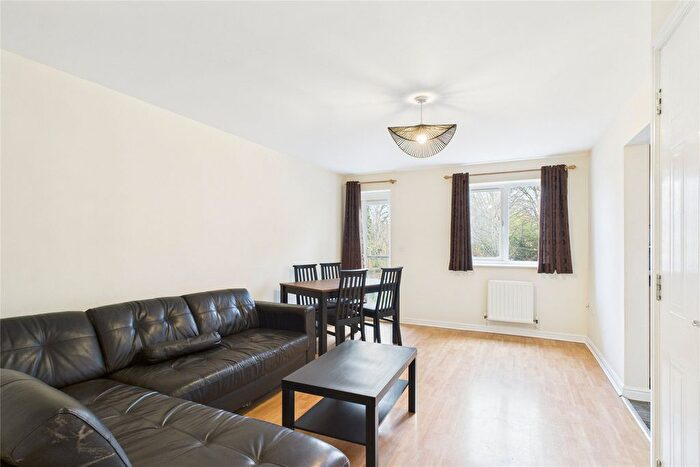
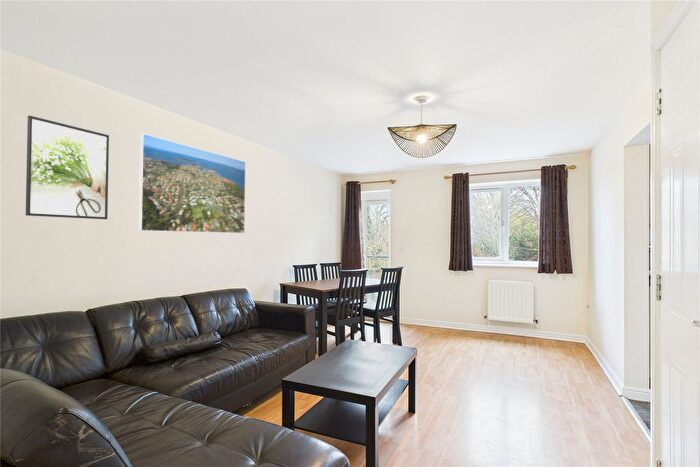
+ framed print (70, 171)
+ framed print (200, 191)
